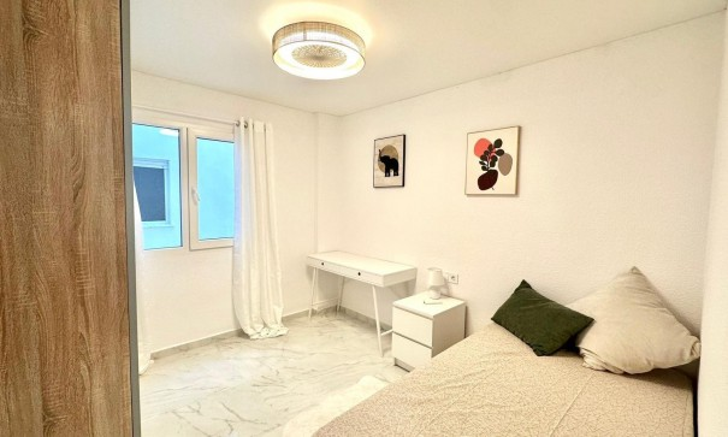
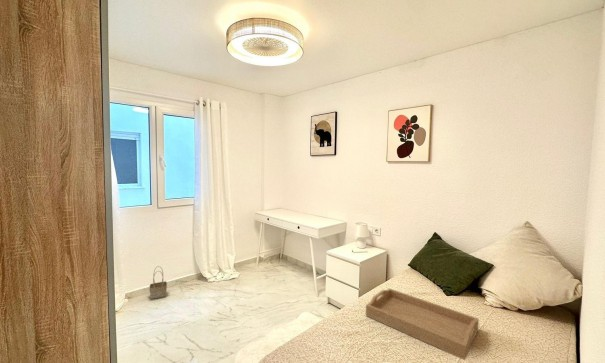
+ basket (158, 282)
+ serving tray (419, 315)
